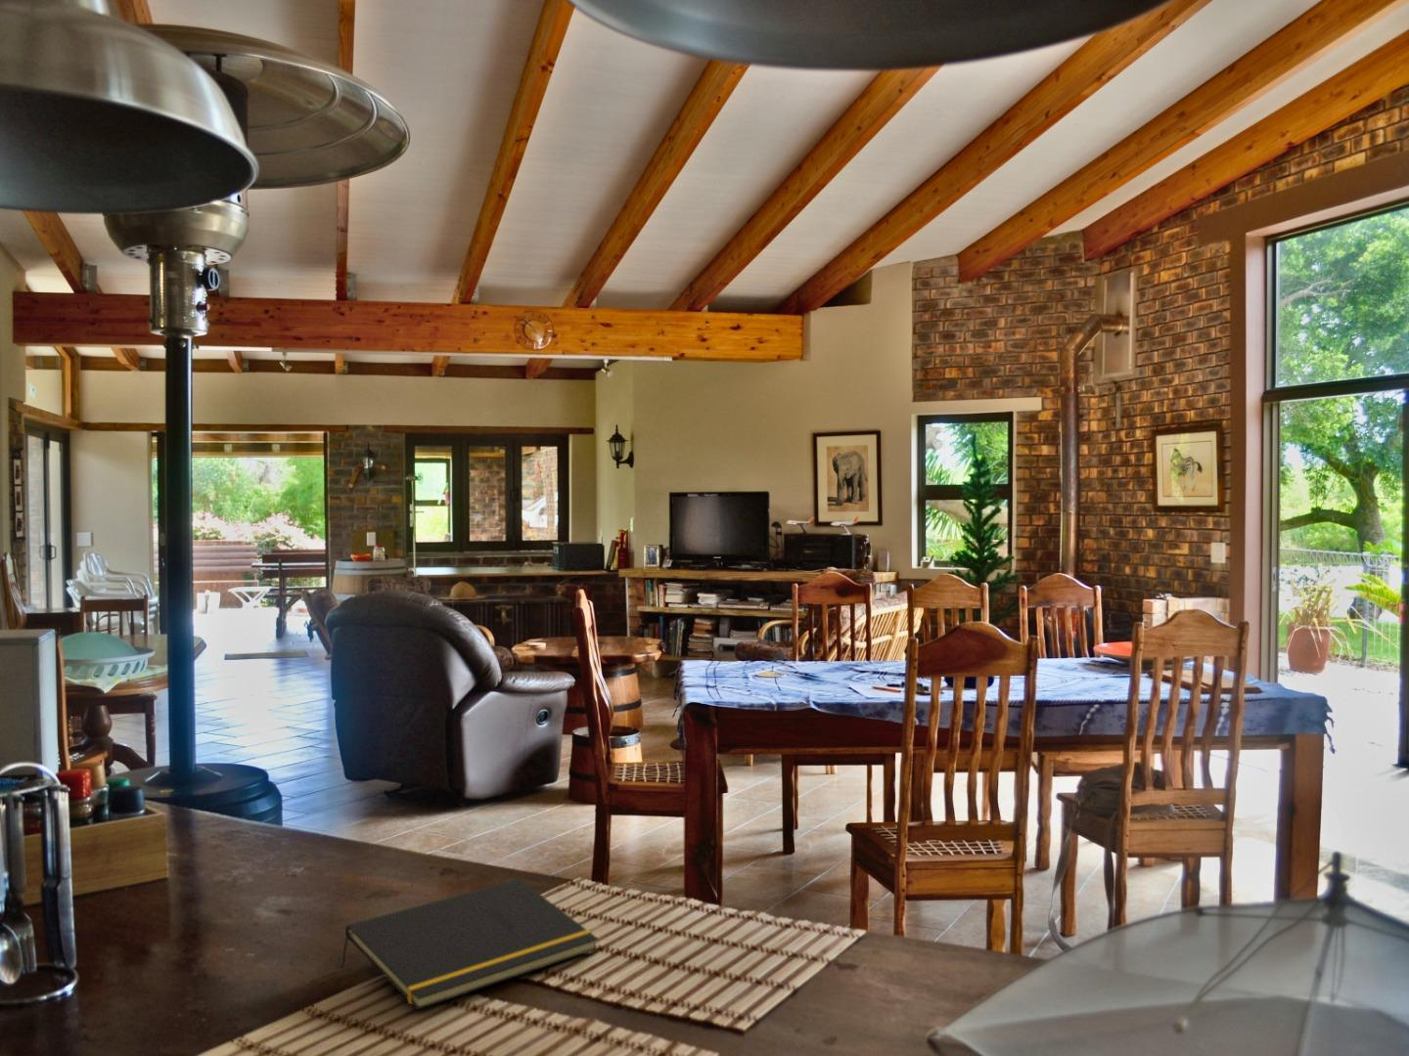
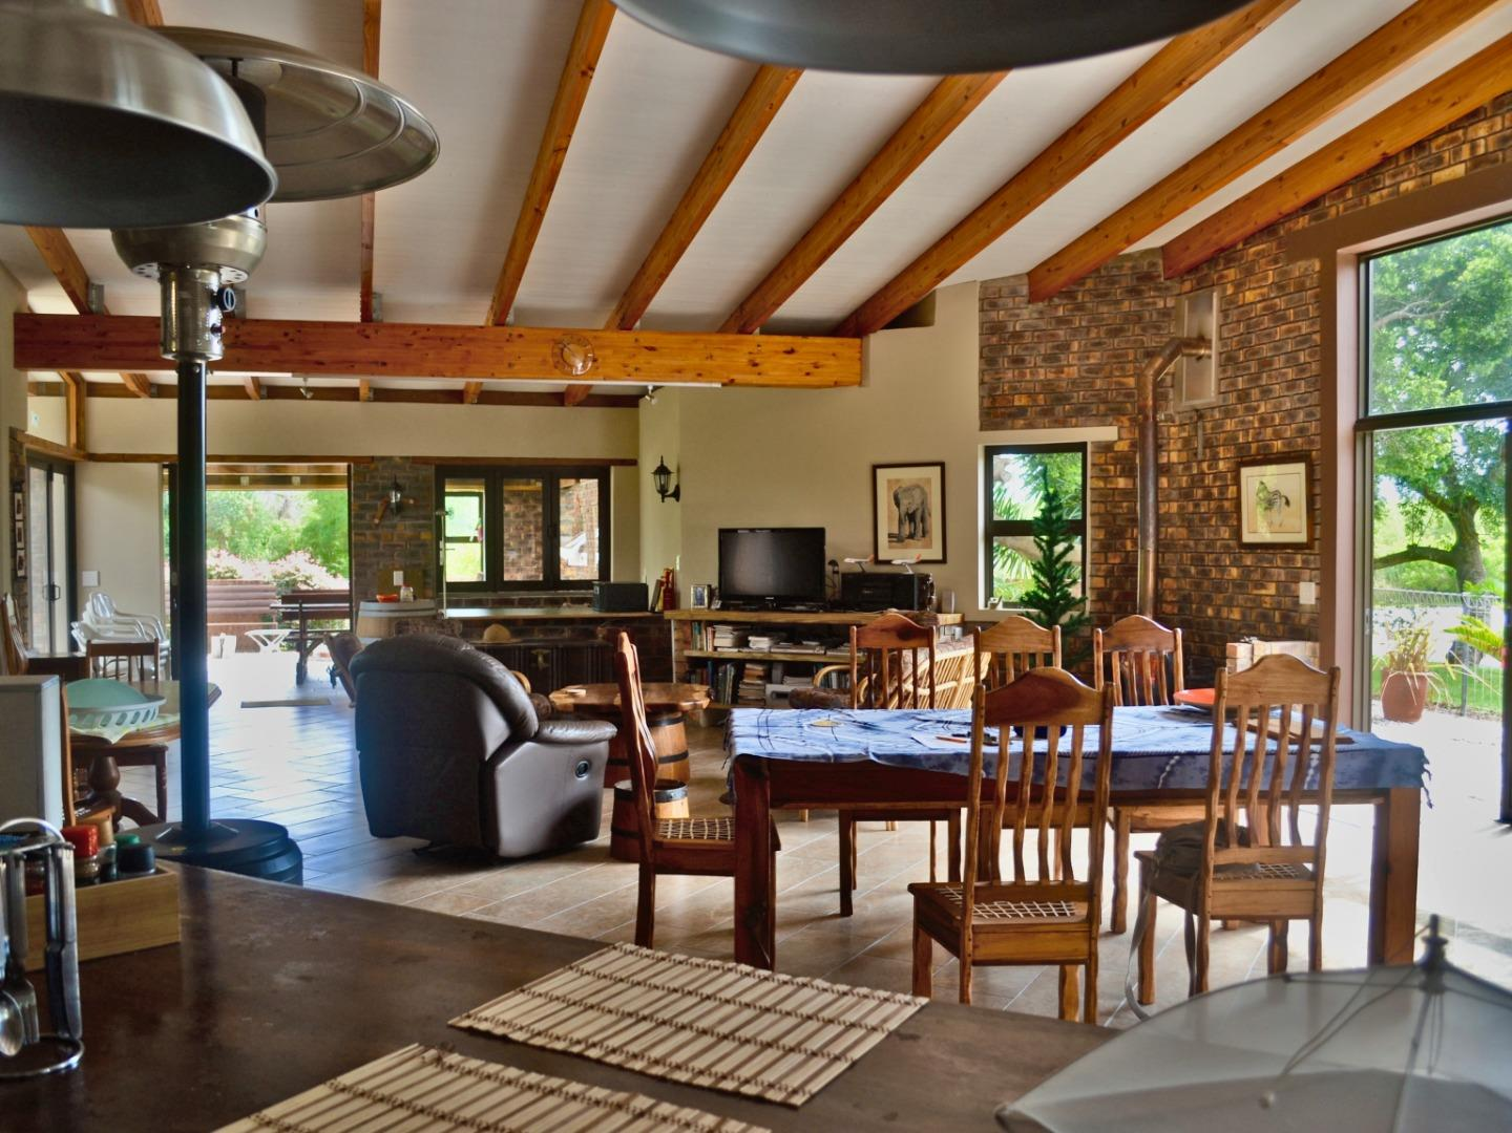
- notepad (474, 936)
